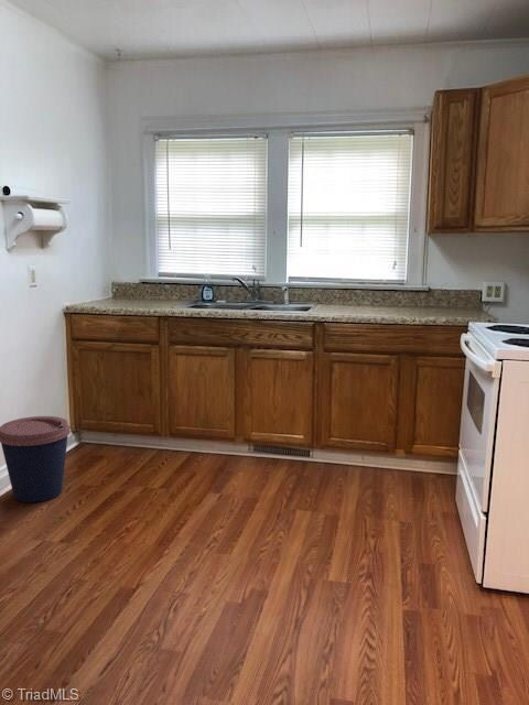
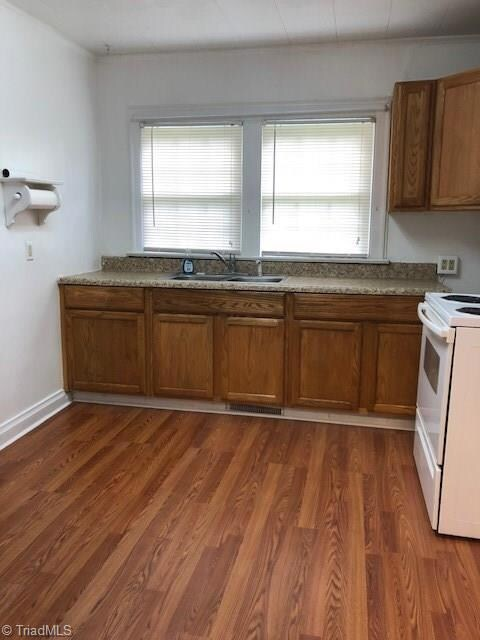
- coffee cup (35, 459)
